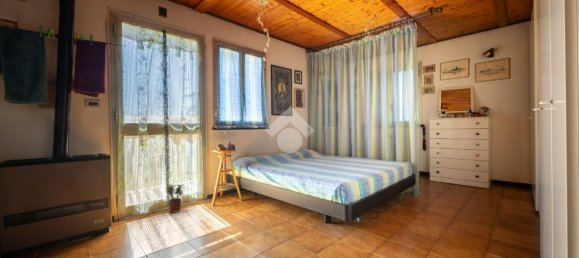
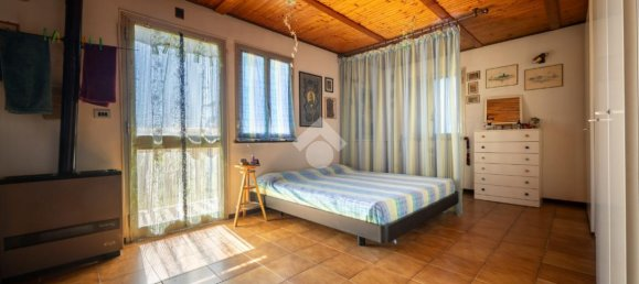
- potted plant (173, 197)
